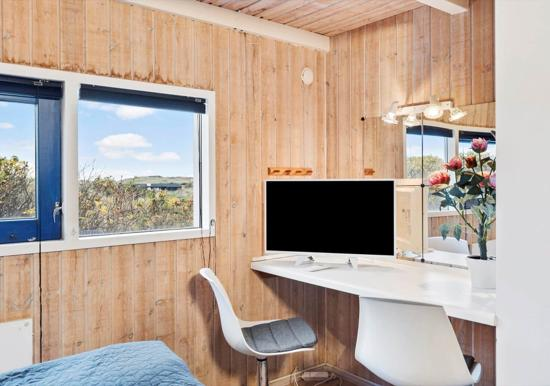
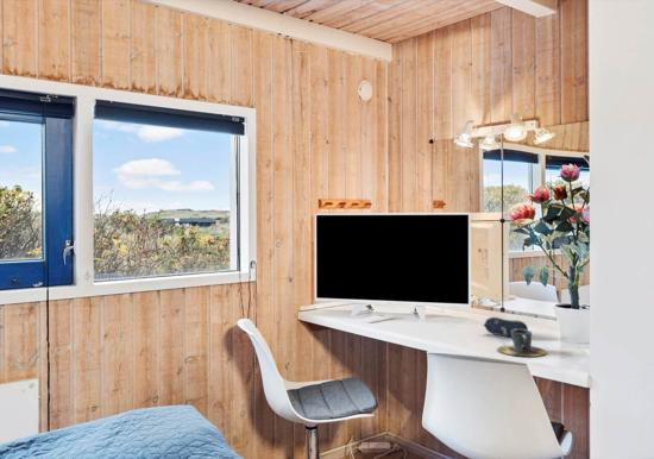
+ cup (521, 340)
+ pencil case (505, 327)
